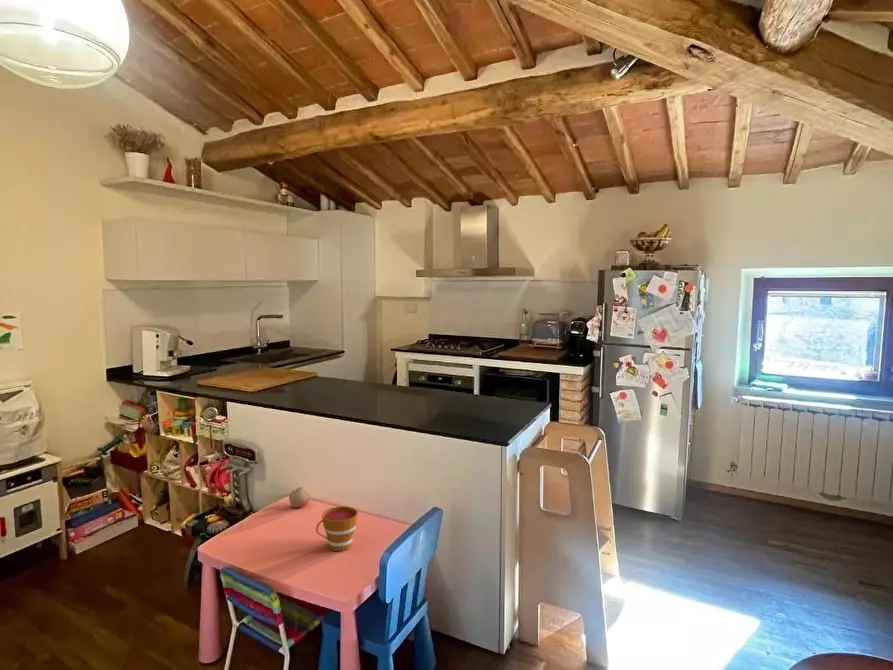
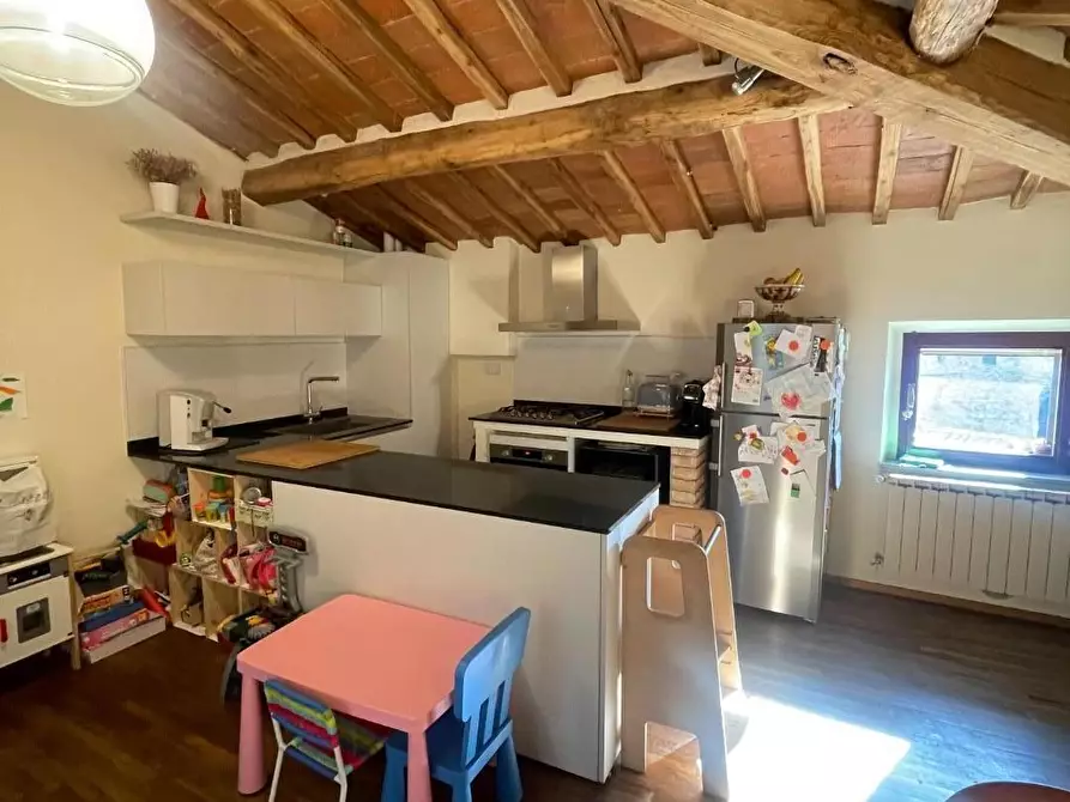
- cup (337, 530)
- fruit (299, 497)
